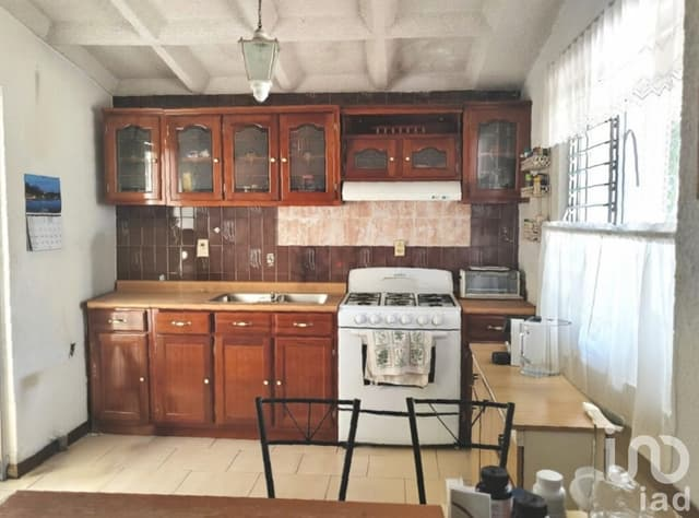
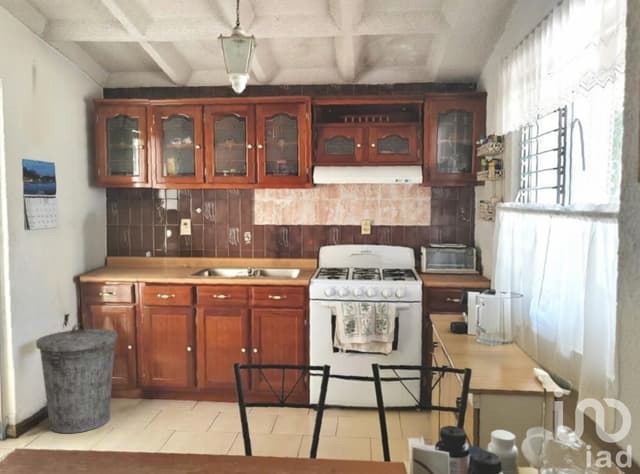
+ trash can (78, 373)
